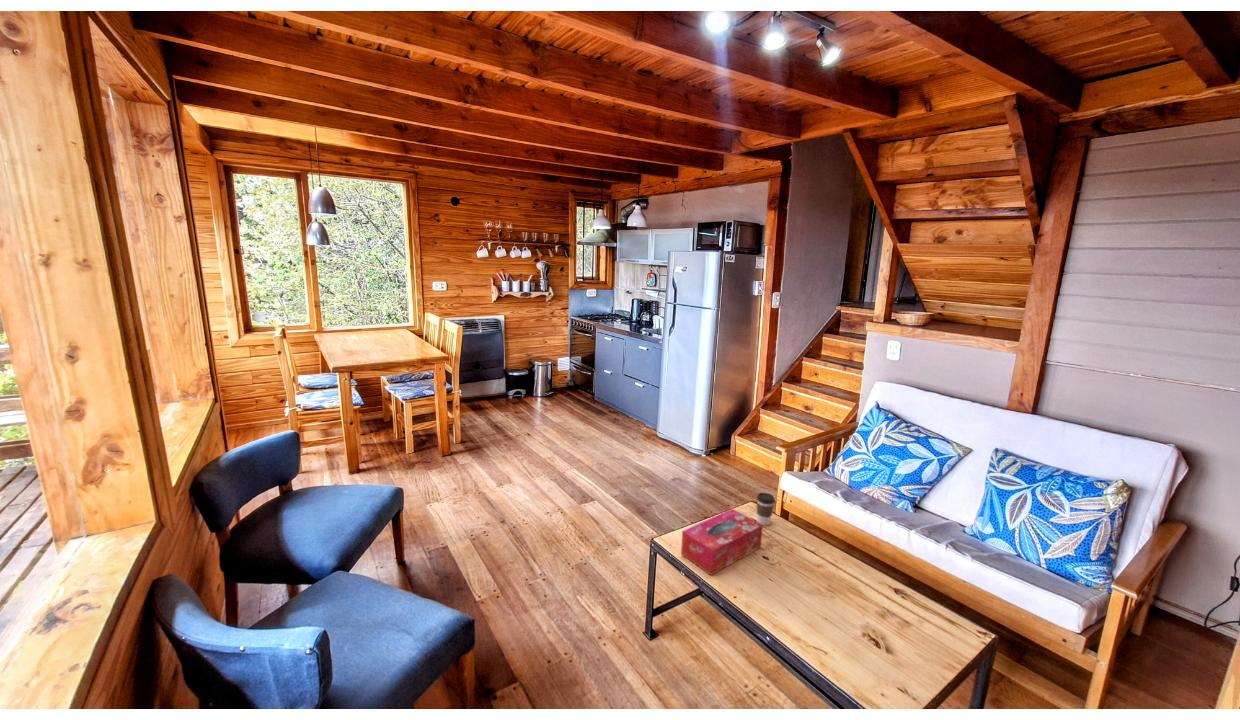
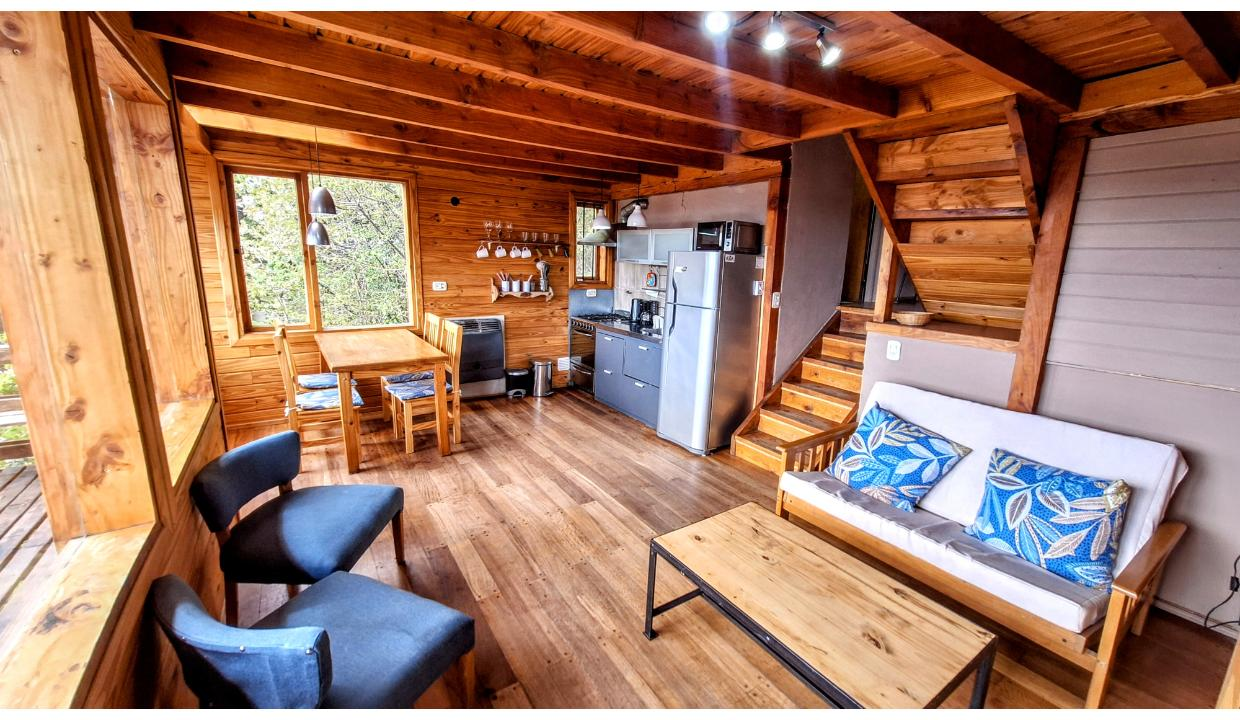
- coffee cup (764, 509)
- tissue box (722, 539)
